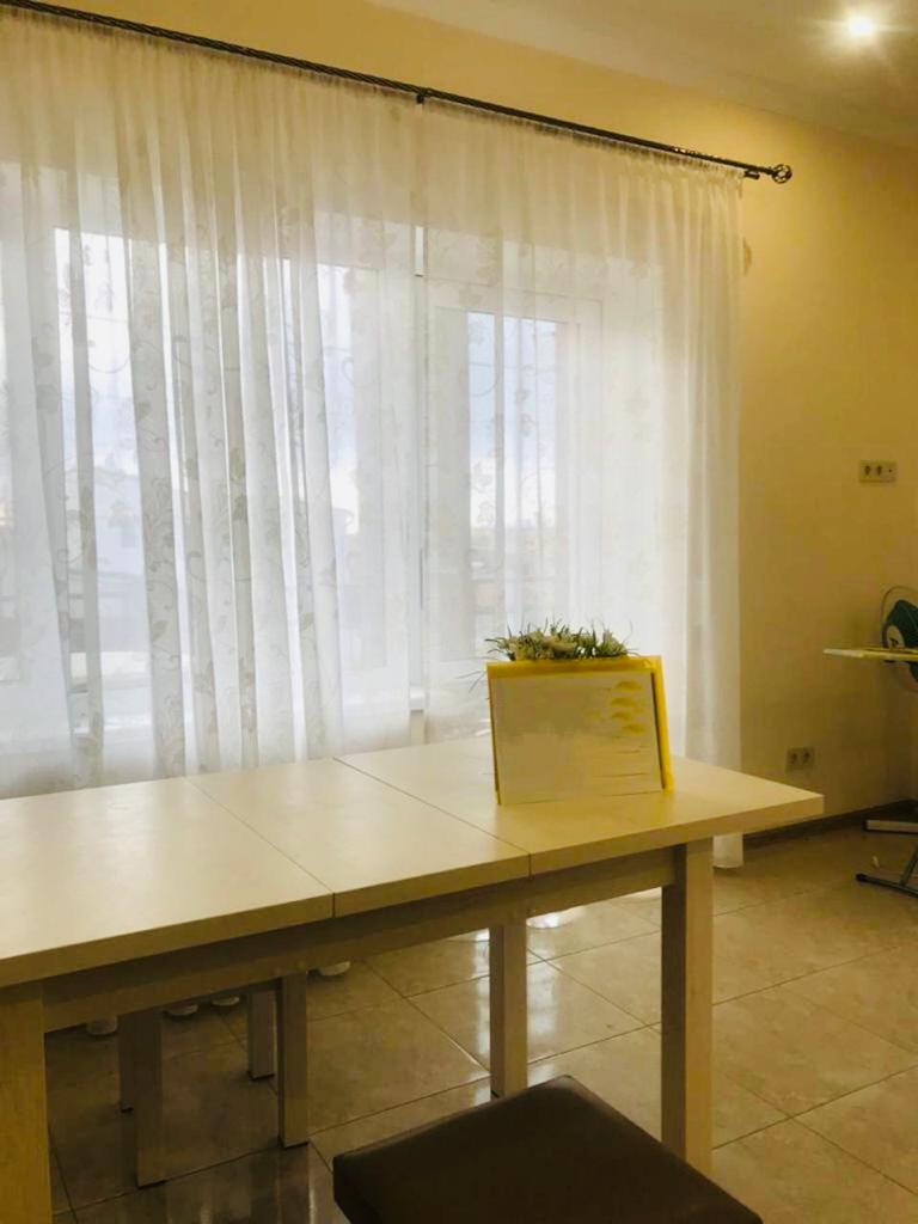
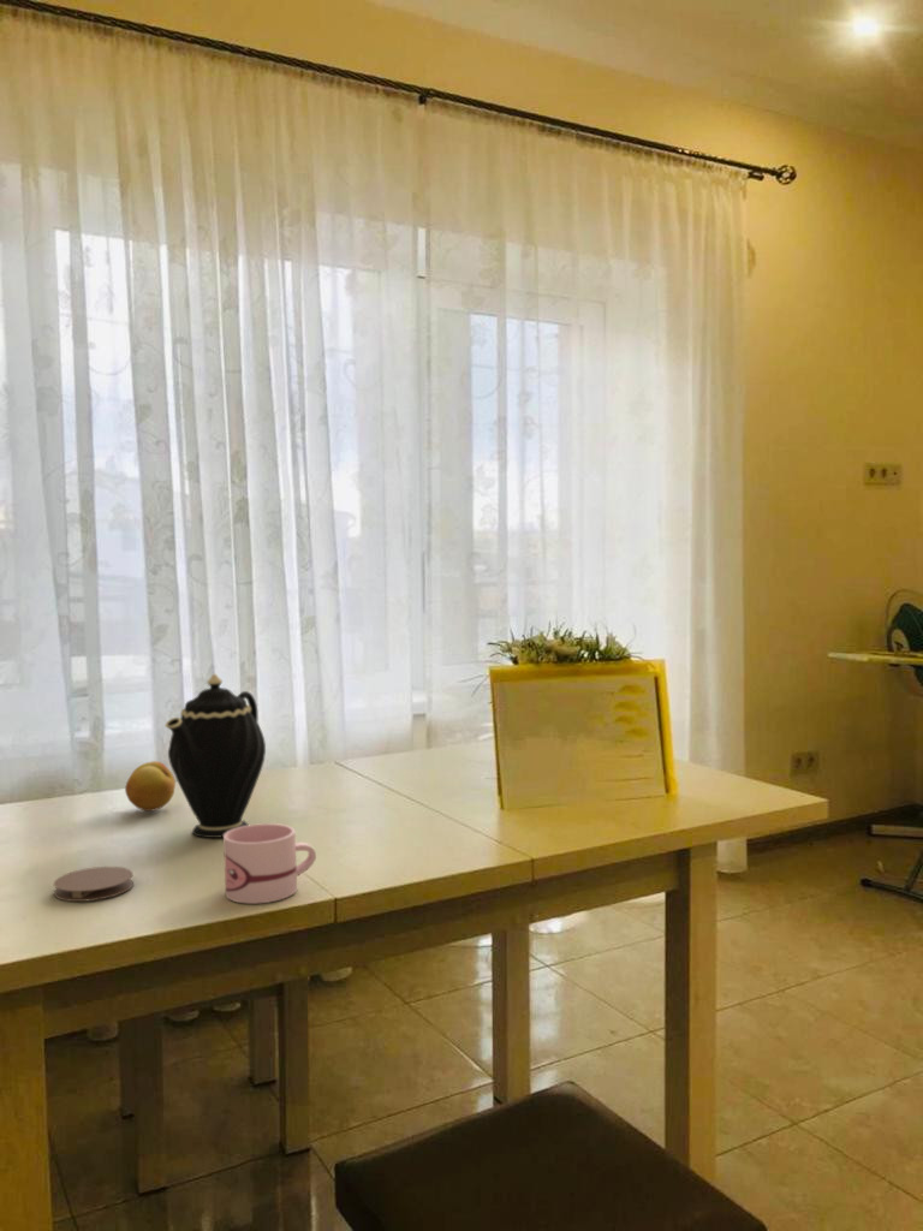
+ fruit (150, 786)
+ mug (270, 861)
+ teapot (215, 753)
+ coaster (94, 882)
